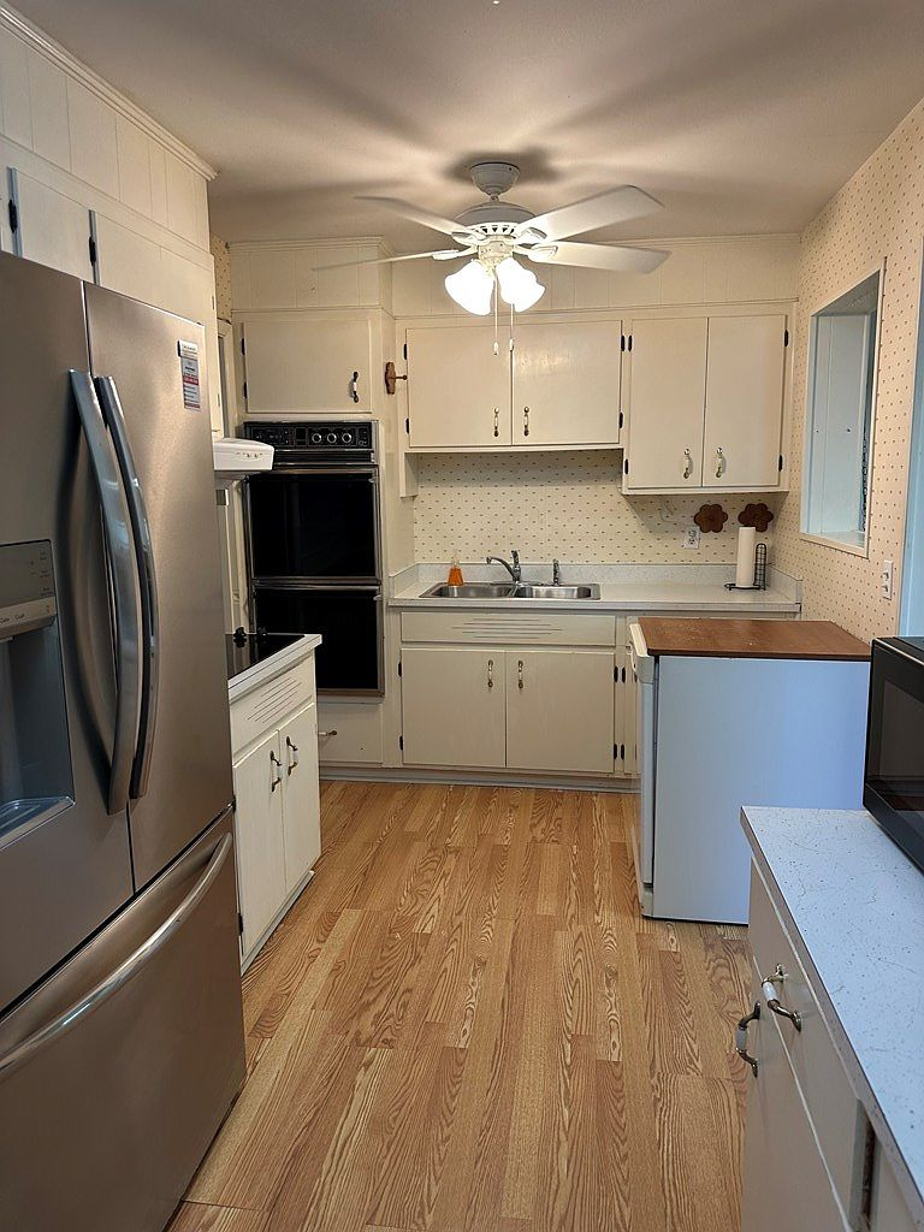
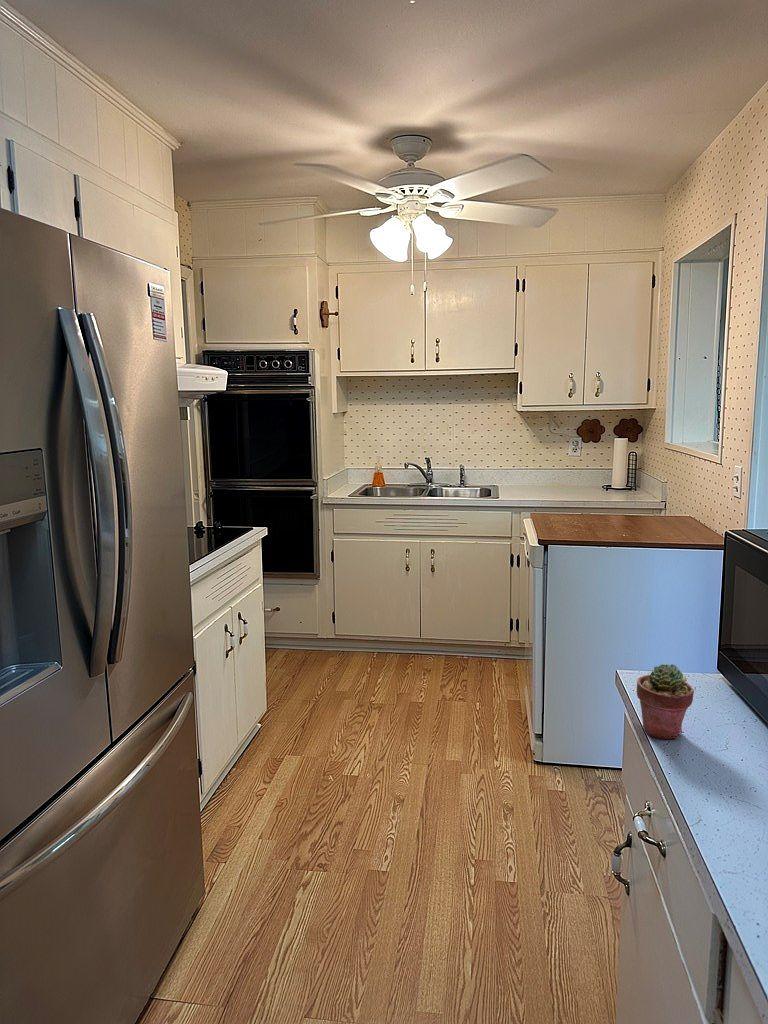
+ potted succulent (664, 698)
